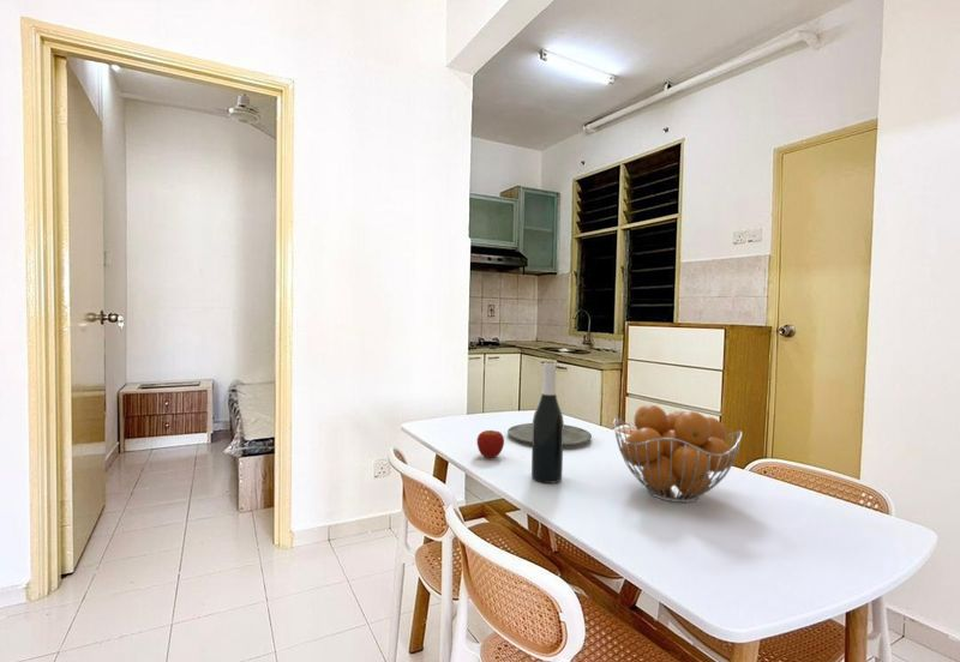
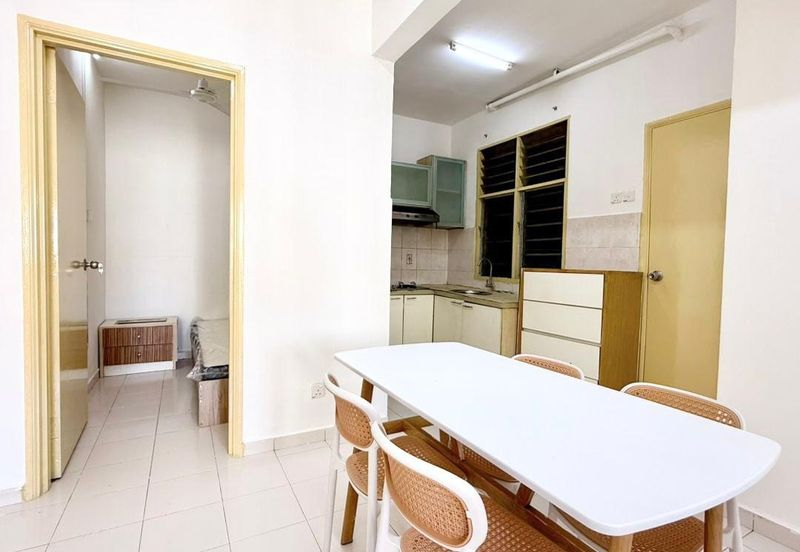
- wine bottle (547, 420)
- fruit basket (673, 450)
- plate (563, 434)
- apple (490, 443)
